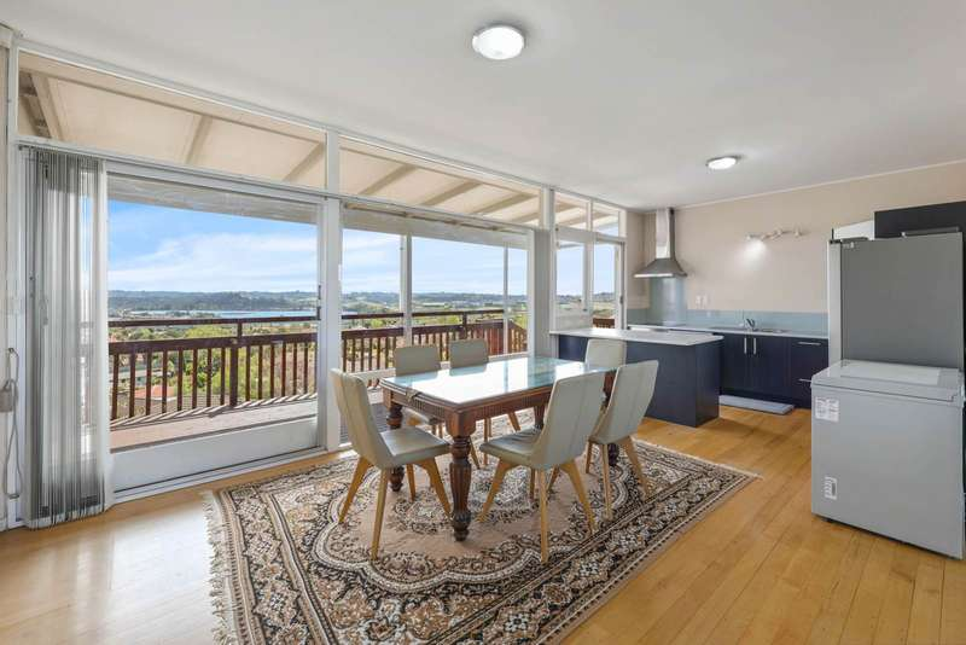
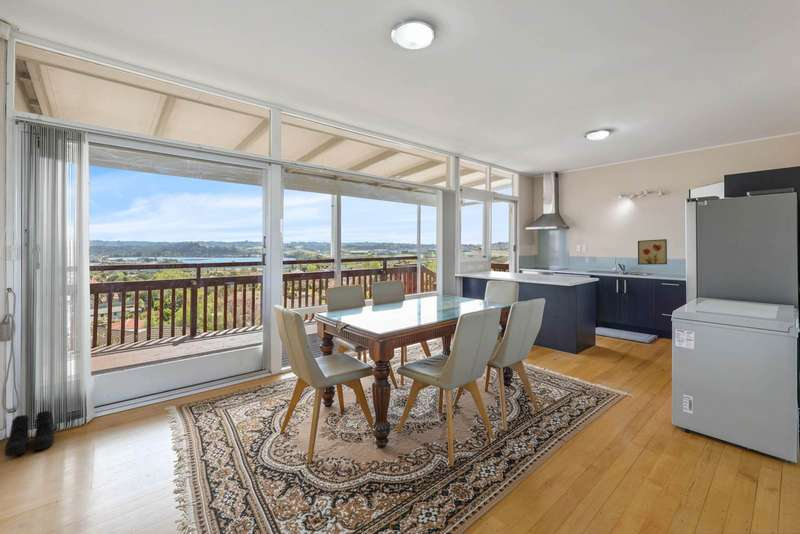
+ boots (27, 430)
+ wall art (652, 252)
